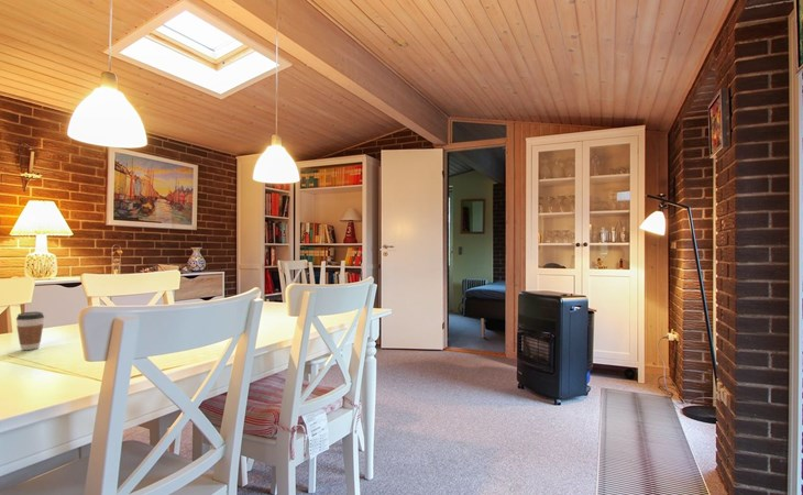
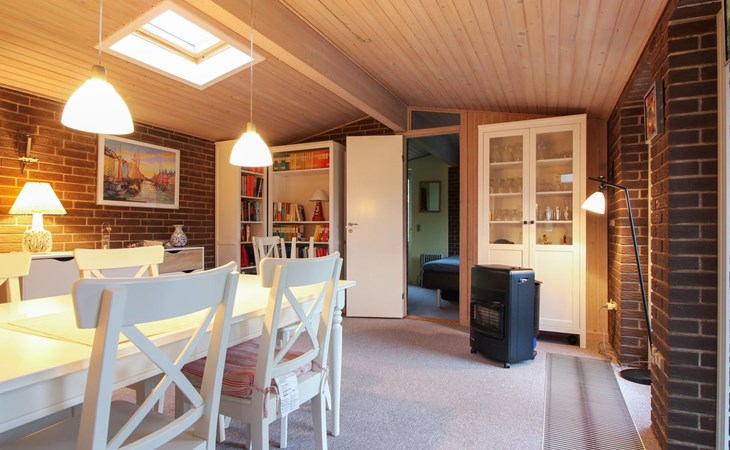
- coffee cup (30, 330)
